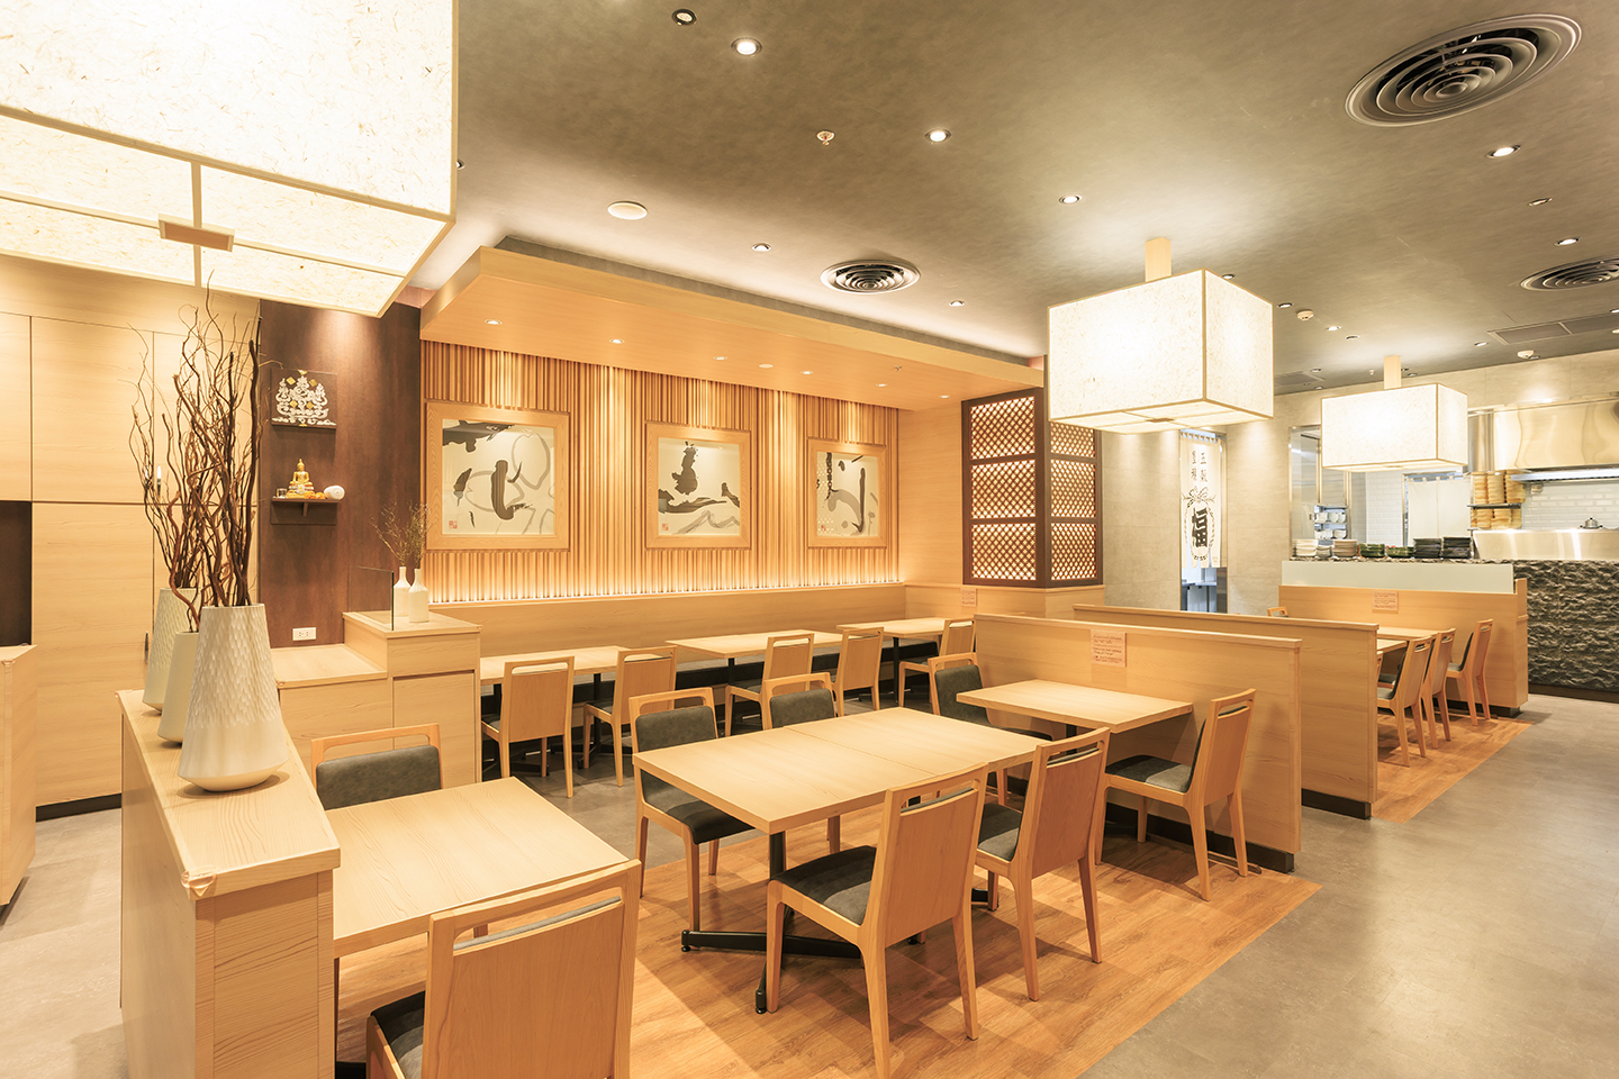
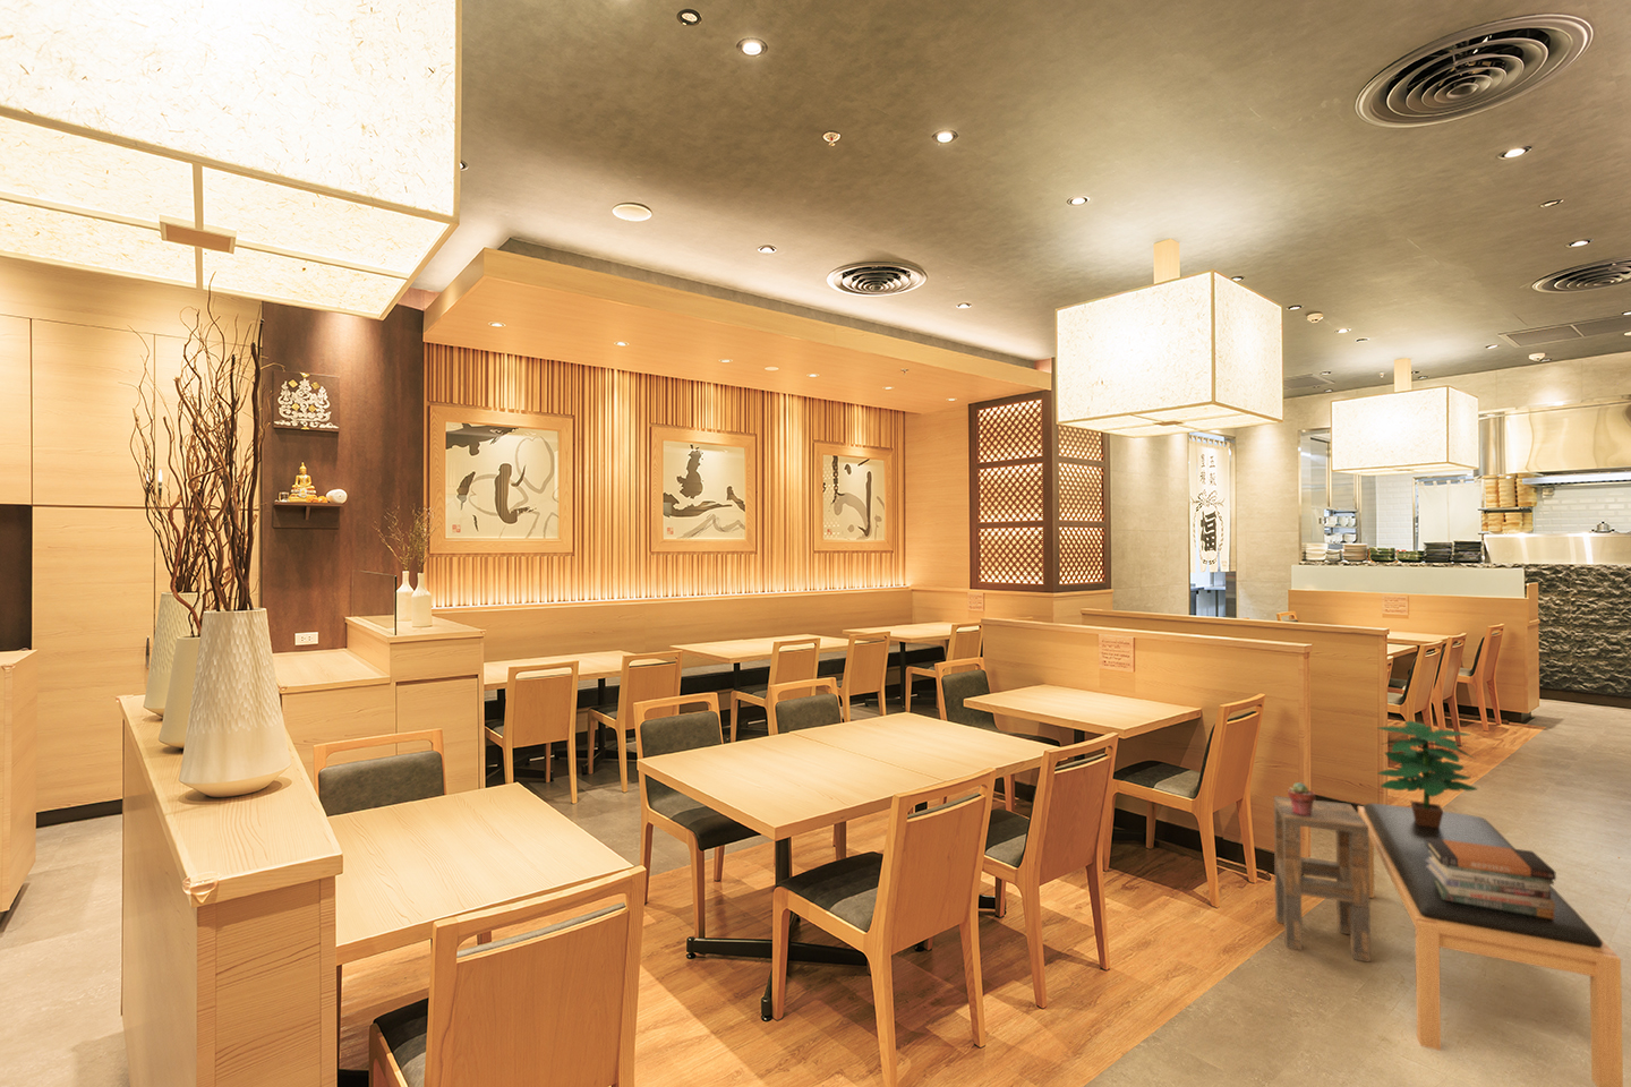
+ bench (1459, 910)
+ book stack (1487, 875)
+ side table (1318, 875)
+ potted plant (1426, 774)
+ potted succulent (1301, 797)
